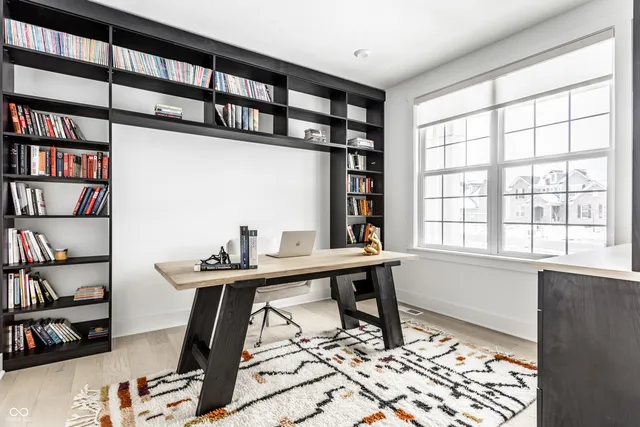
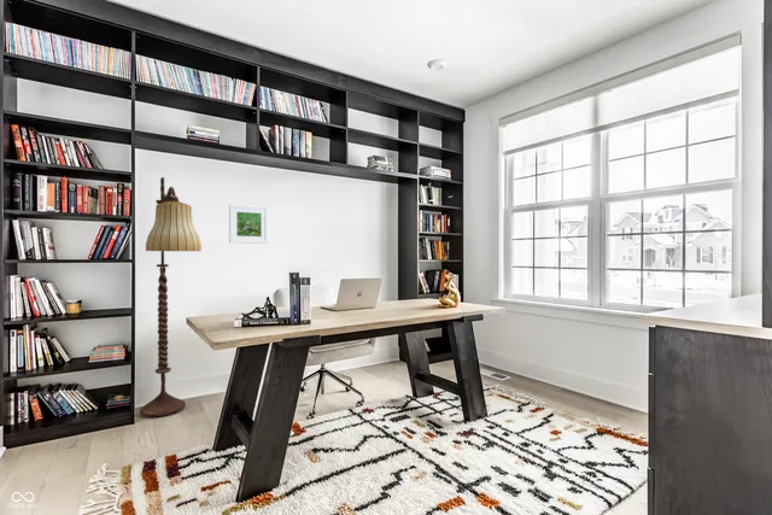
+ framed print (248, 224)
+ floor lamp (166, 297)
